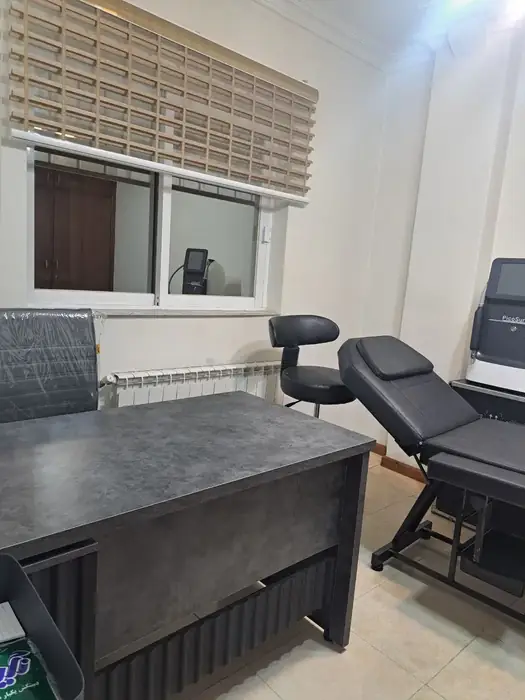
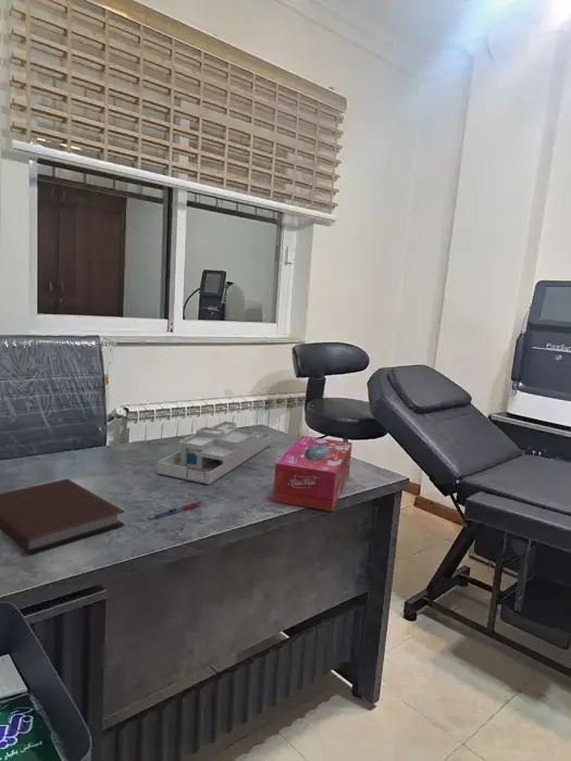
+ pen (175, 509)
+ tissue box (314, 470)
+ desk organizer (221, 444)
+ notebook (50, 511)
